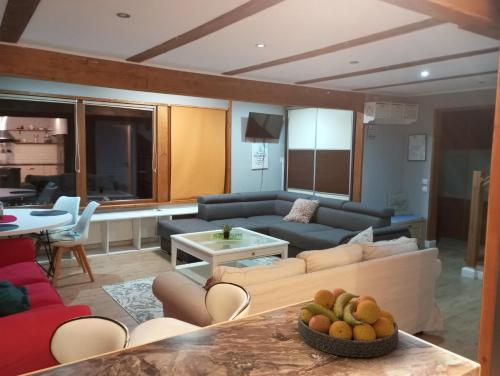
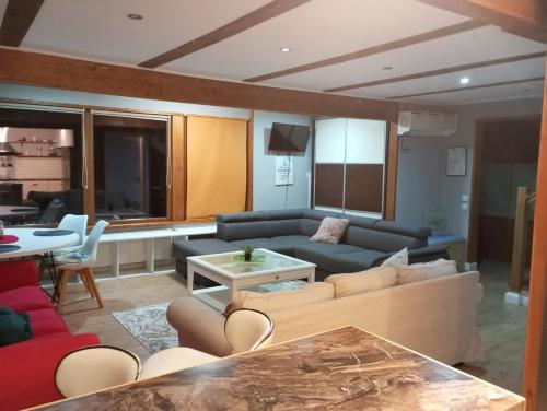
- fruit bowl (347, 313)
